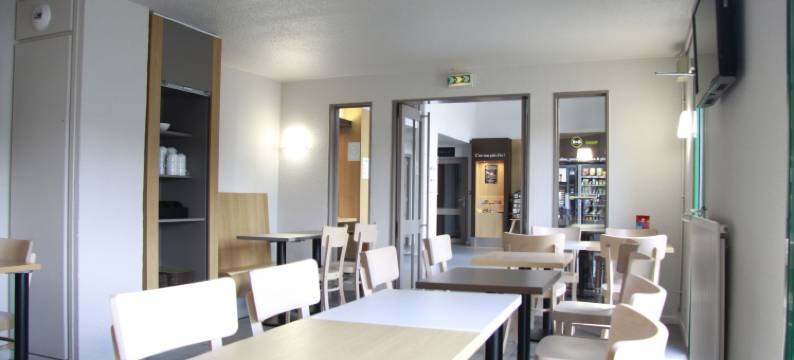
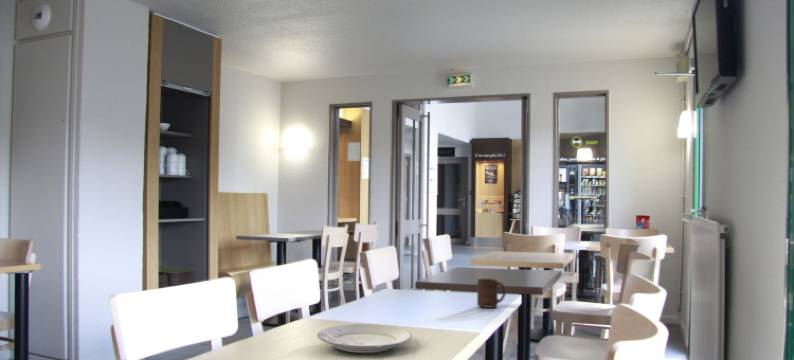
+ plate (364, 339)
+ cup (490, 293)
